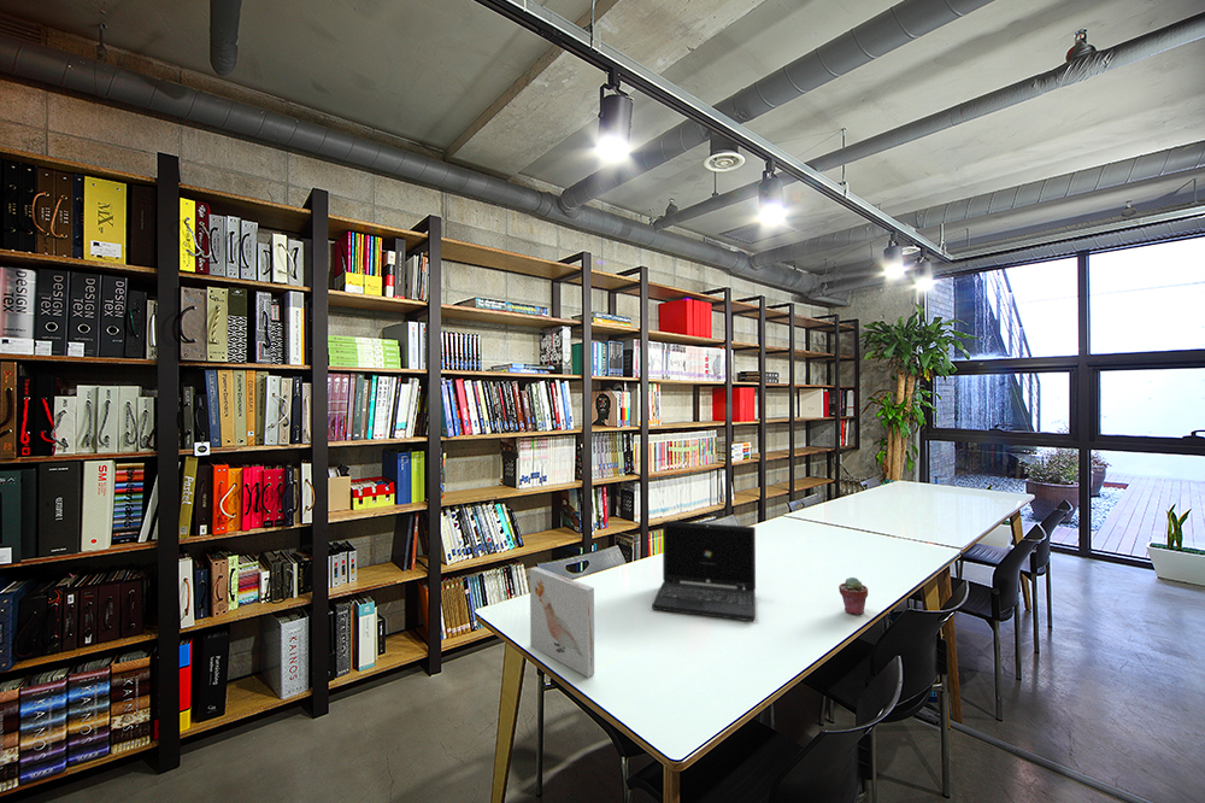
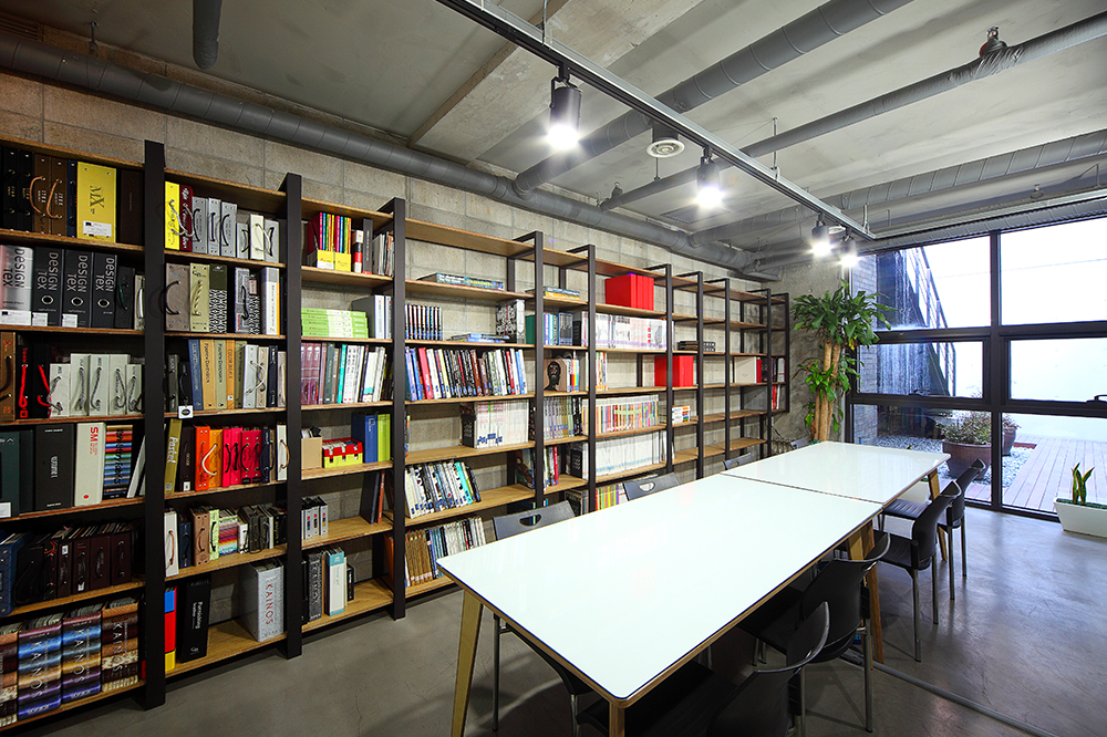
- potted succulent (853, 593)
- book (560, 617)
- laptop (705, 567)
